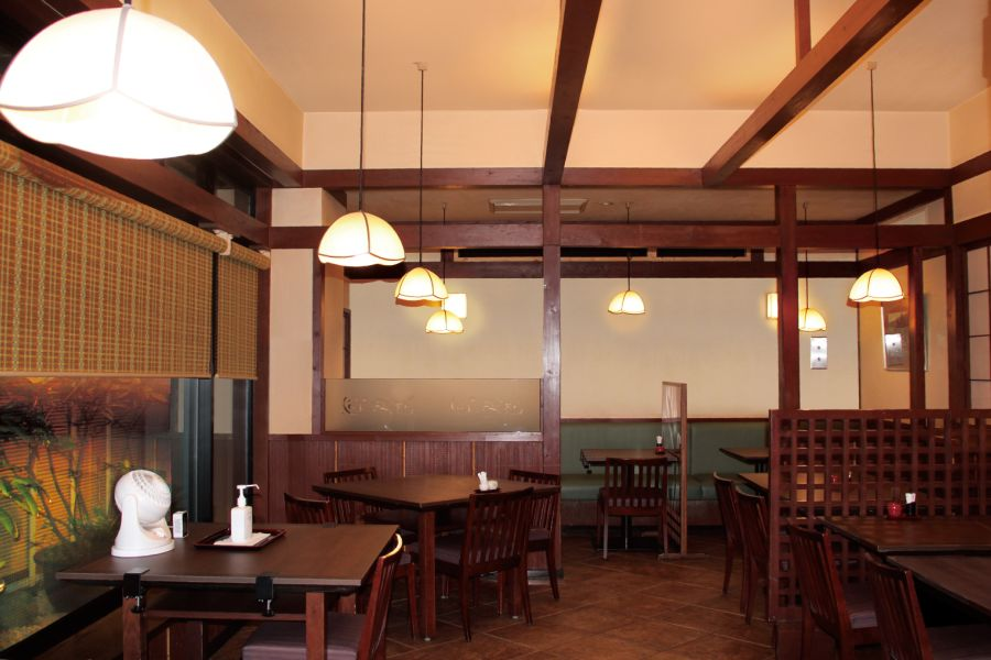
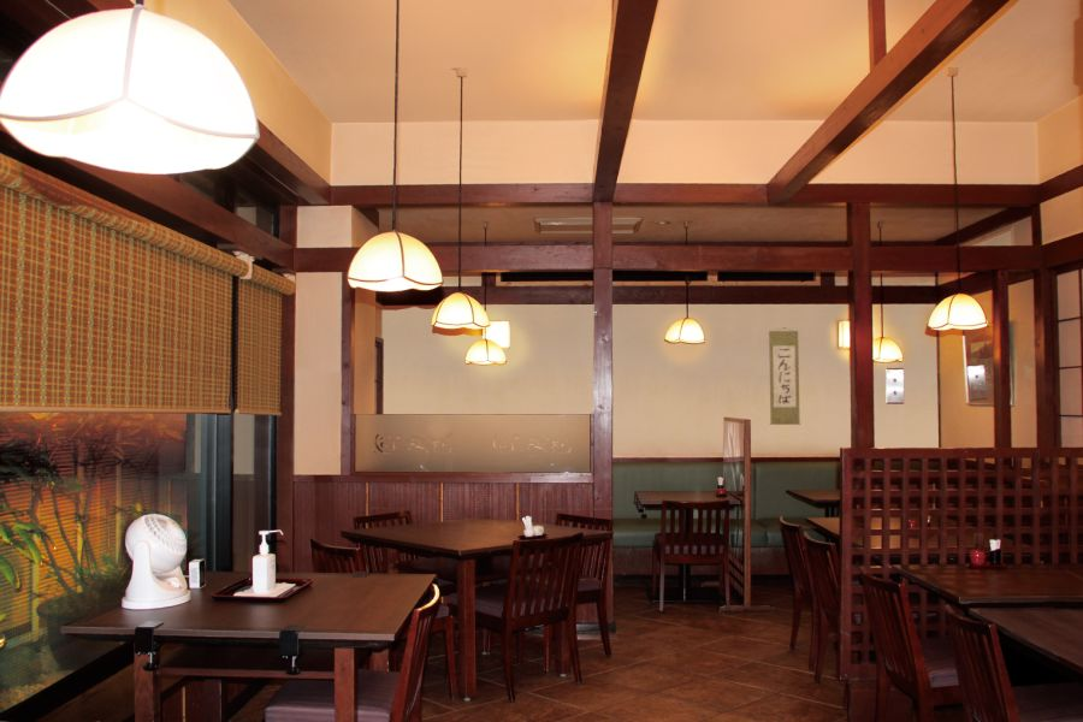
+ wall scroll (783, 375)
